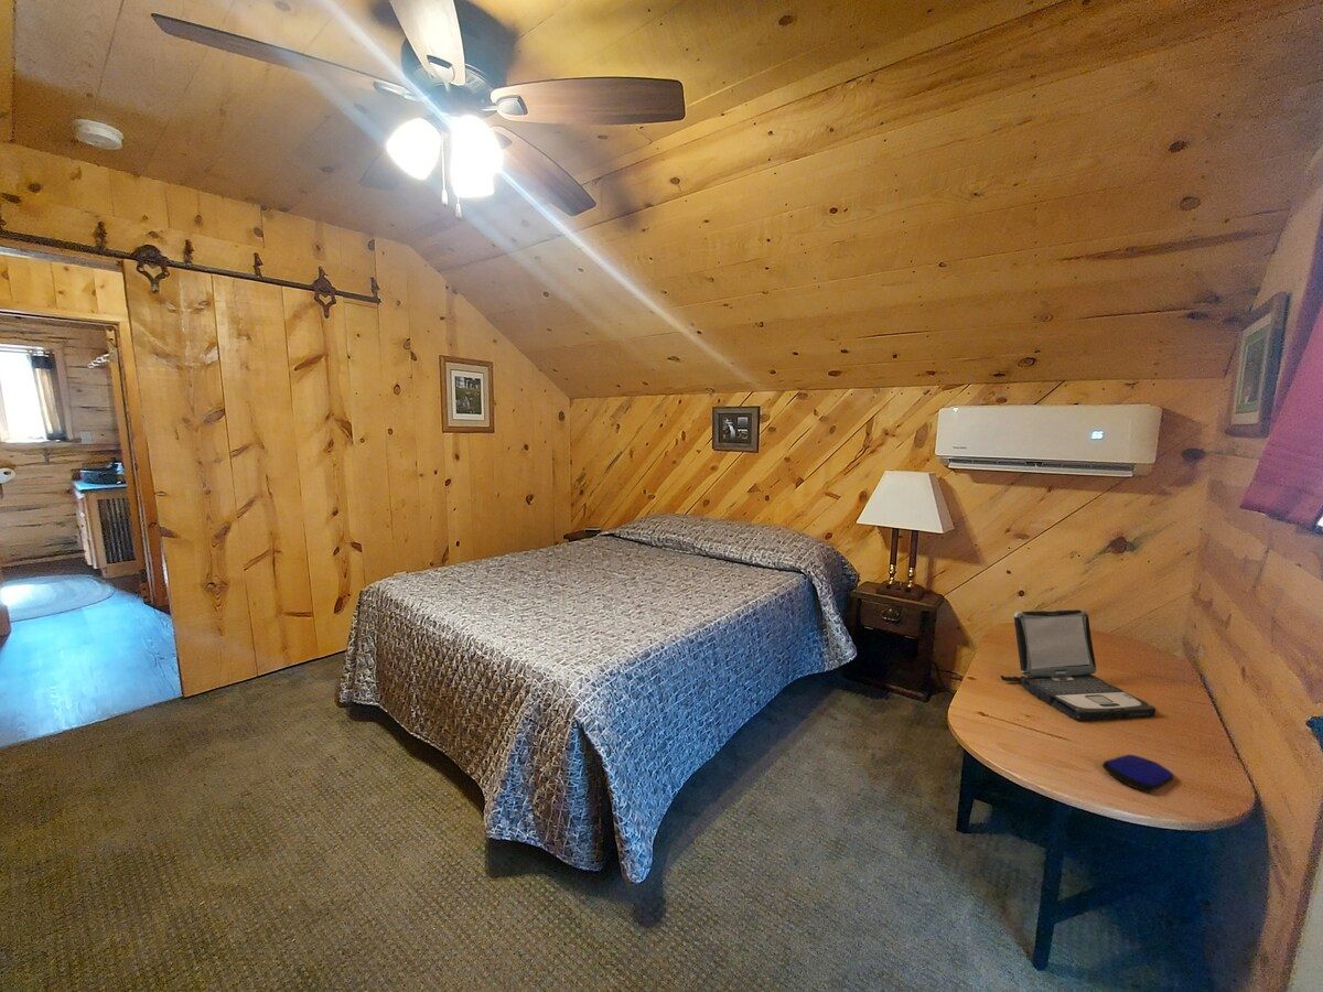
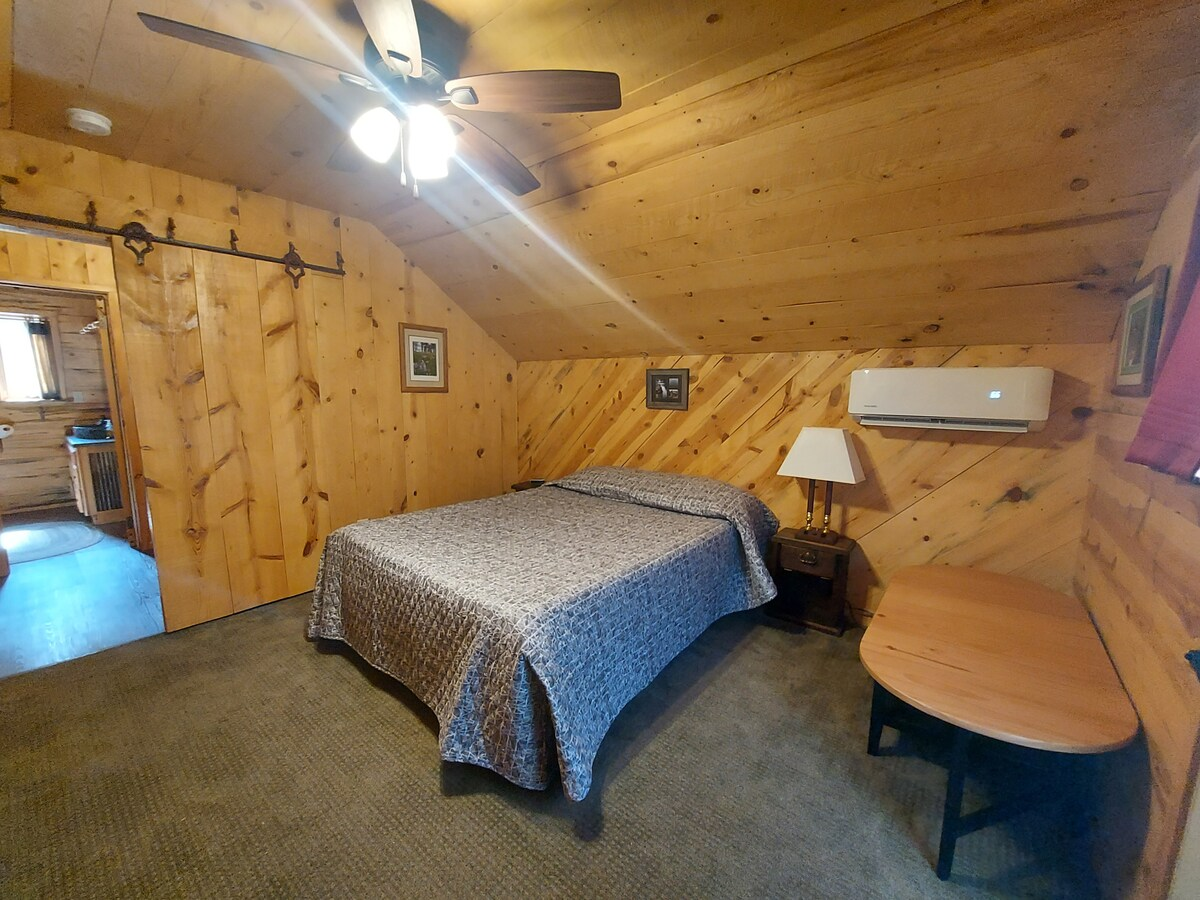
- laptop (1076, 659)
- computer mouse (1139, 768)
